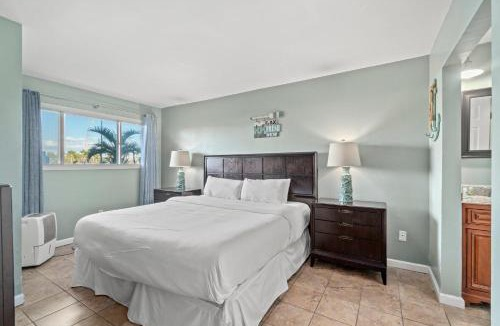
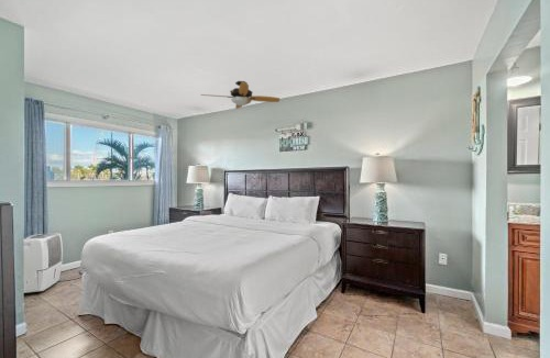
+ ceiling fan (241, 94)
